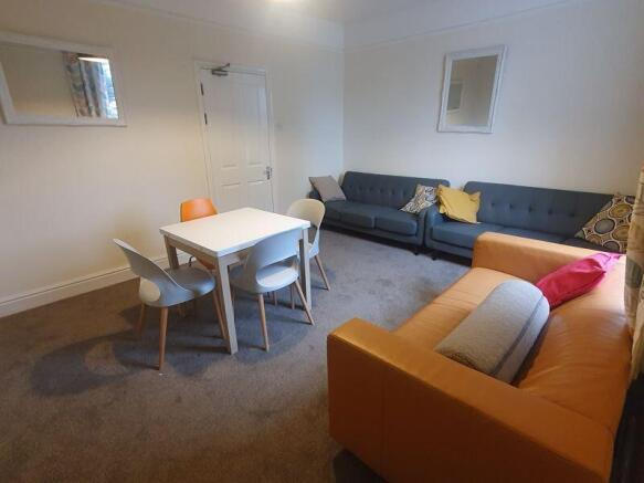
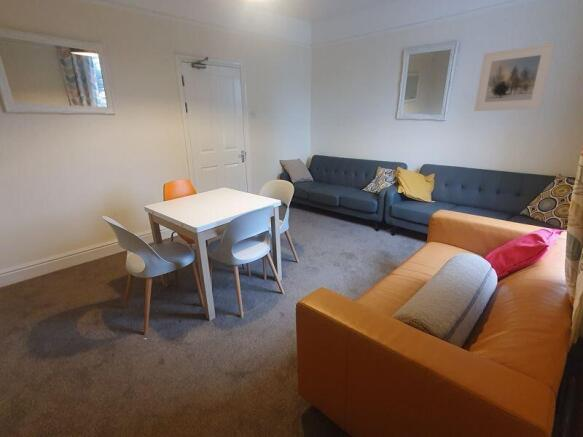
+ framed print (511, 80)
